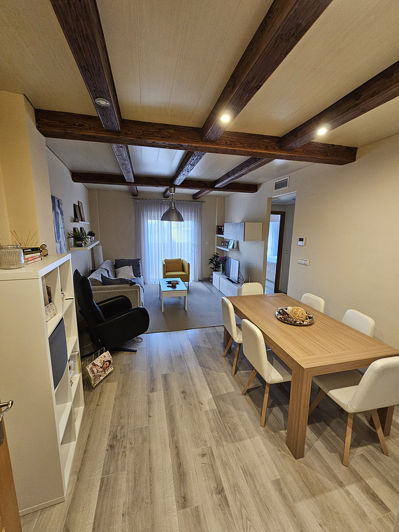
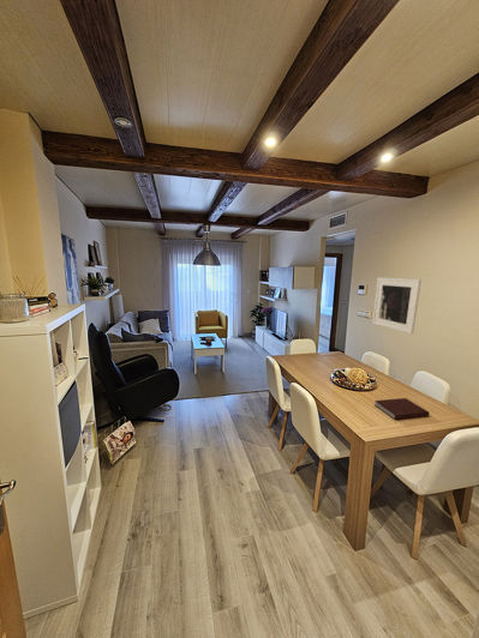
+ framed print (394, 303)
+ notebook (400, 408)
